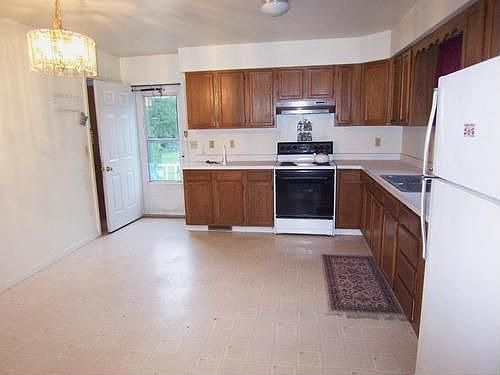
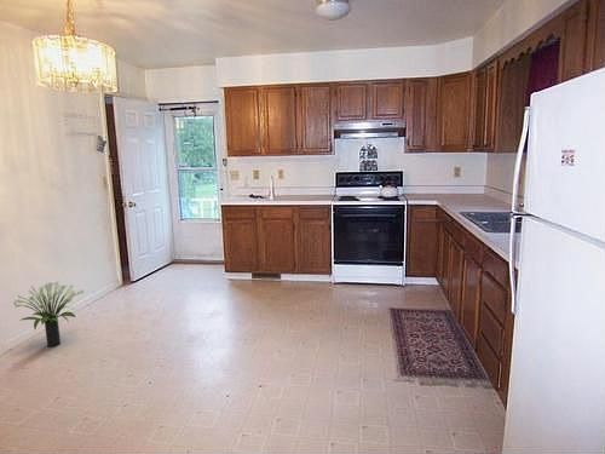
+ potted plant (51, 312)
